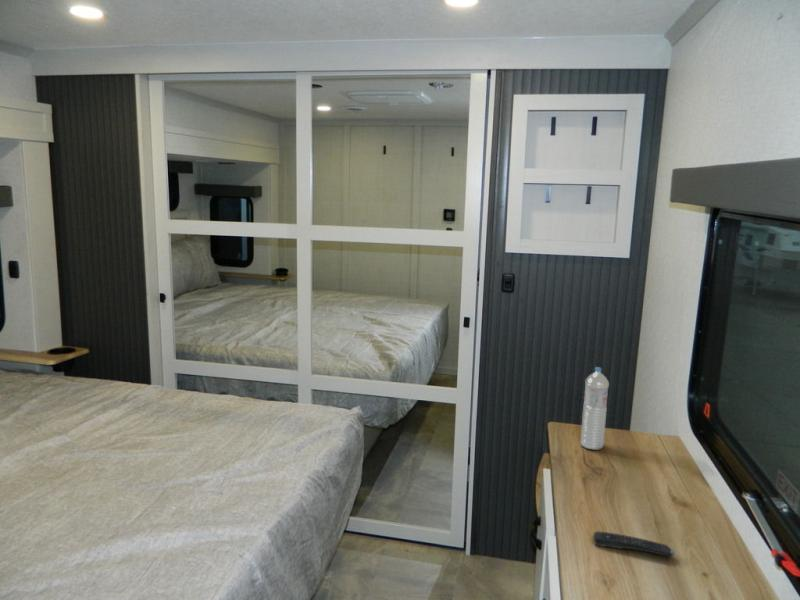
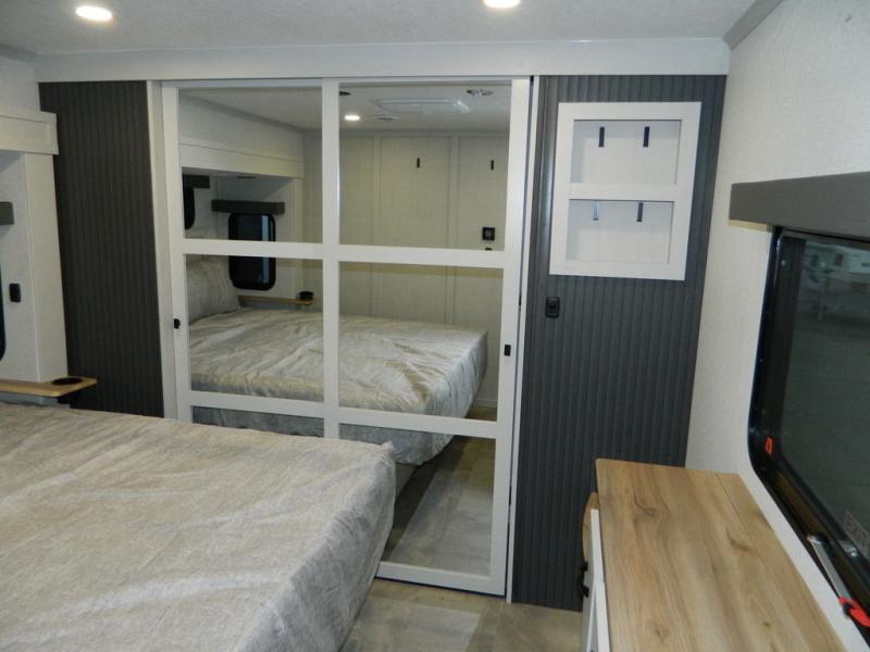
- remote control (634, 544)
- water bottle (594, 407)
